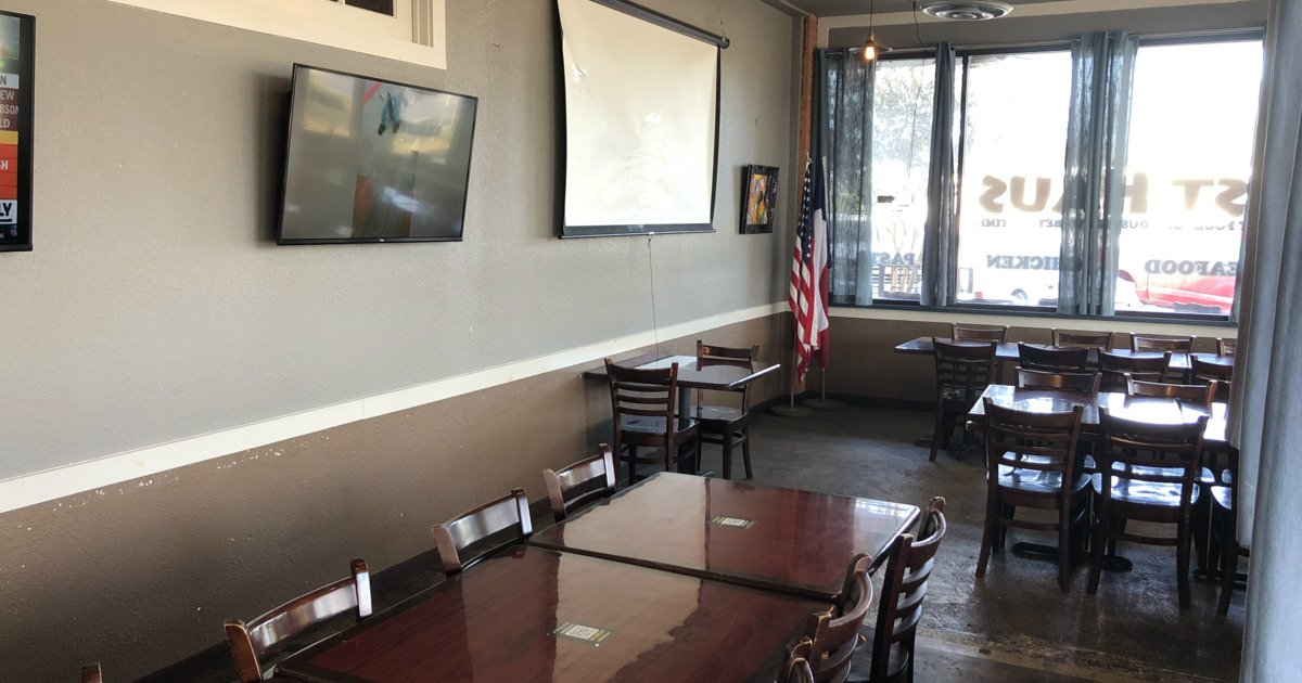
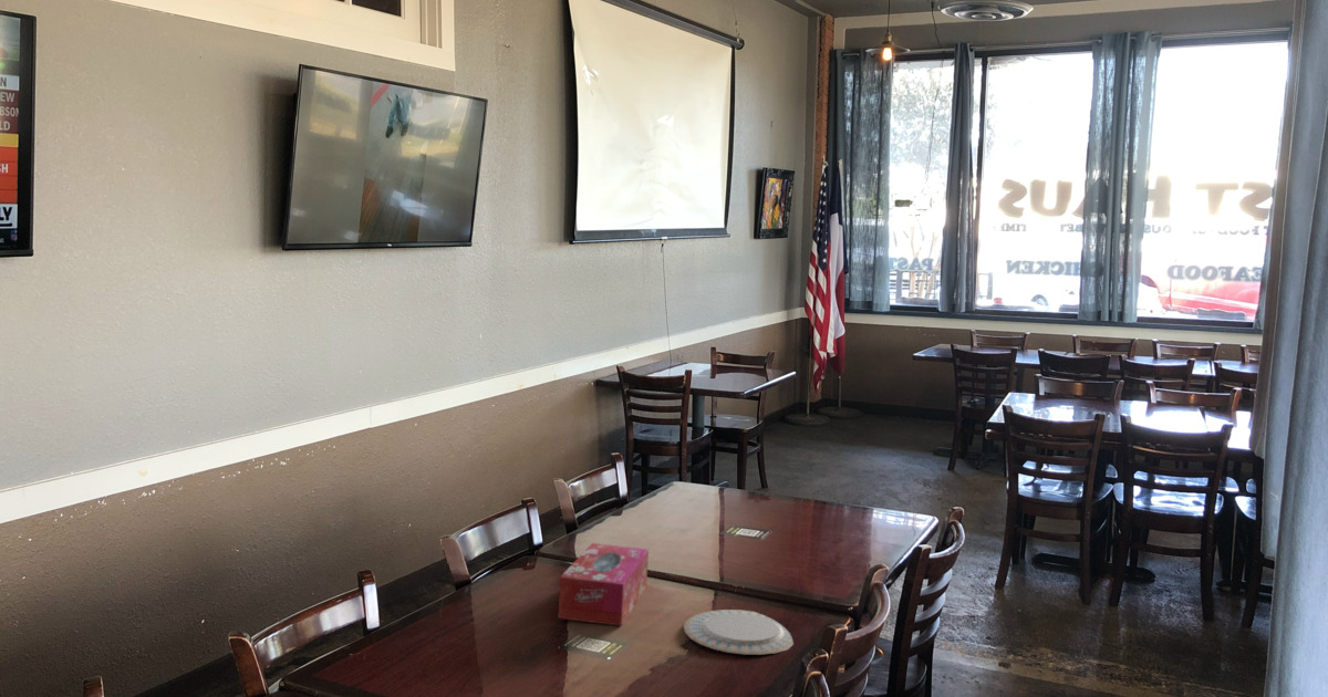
+ chinaware (741, 628)
+ tissue box (605, 582)
